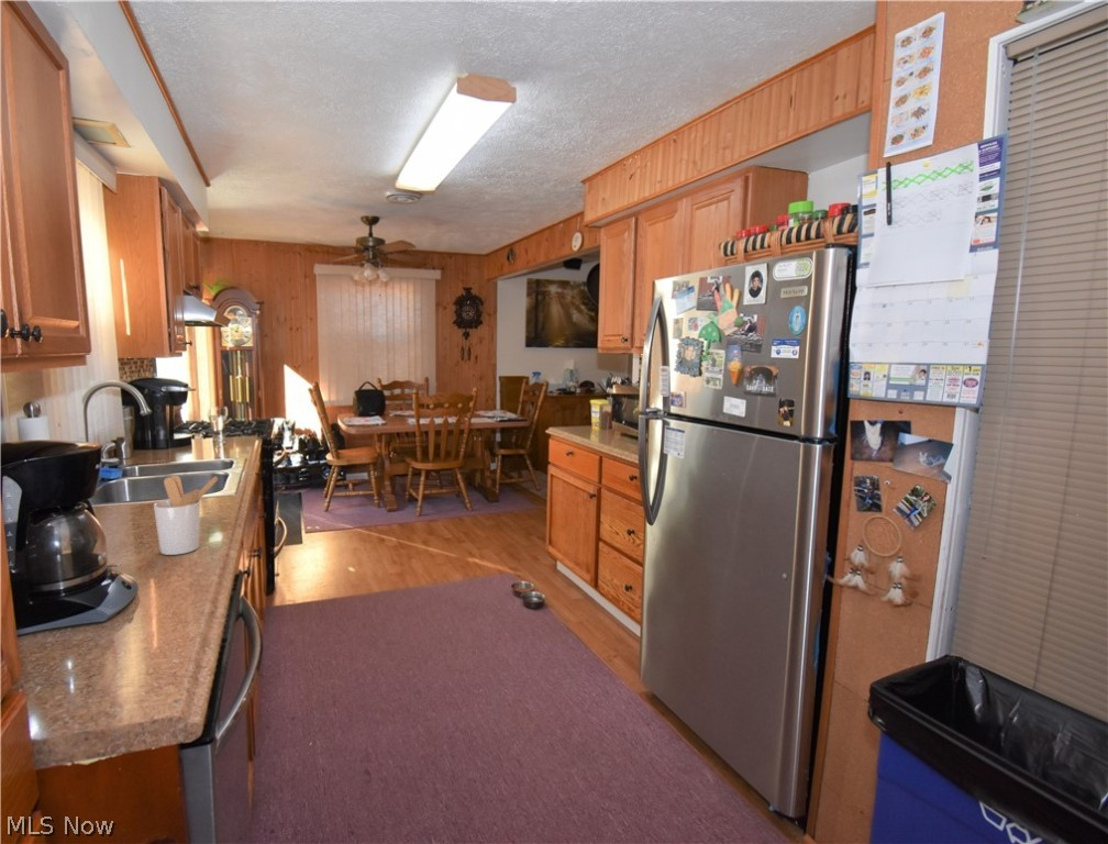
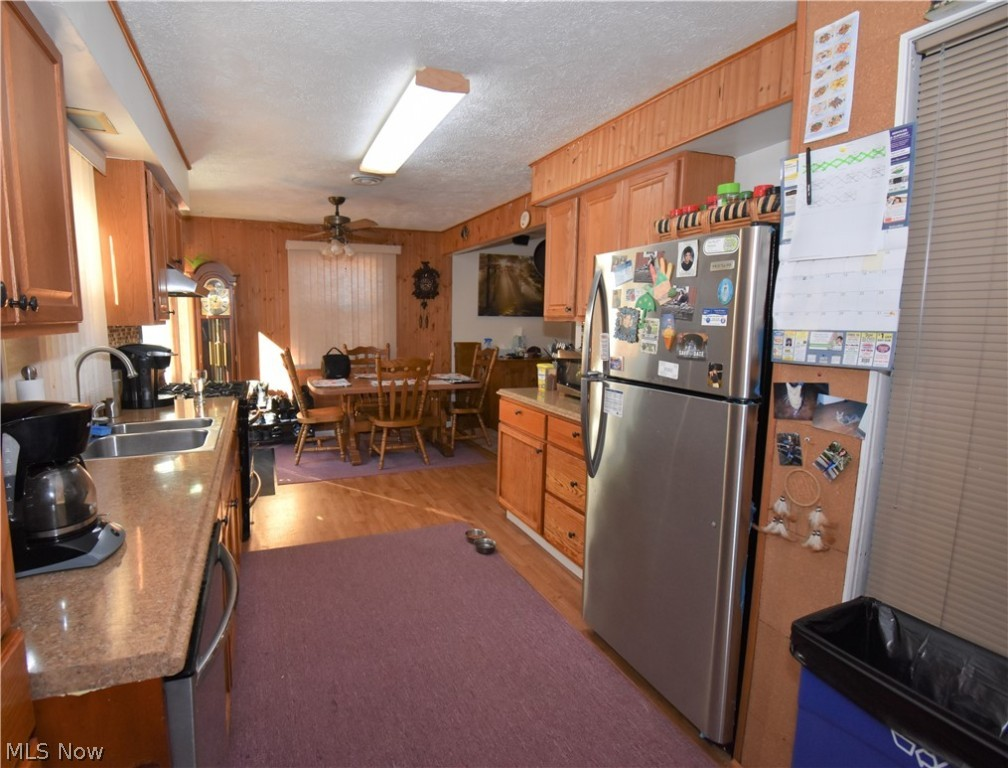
- utensil holder (189, 512)
